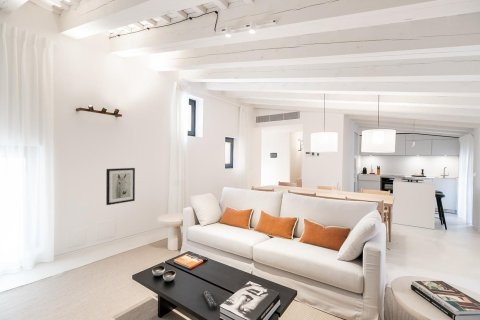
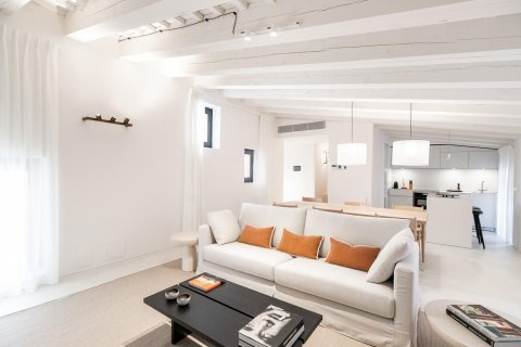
- remote control (209, 299)
- wall art (121, 185)
